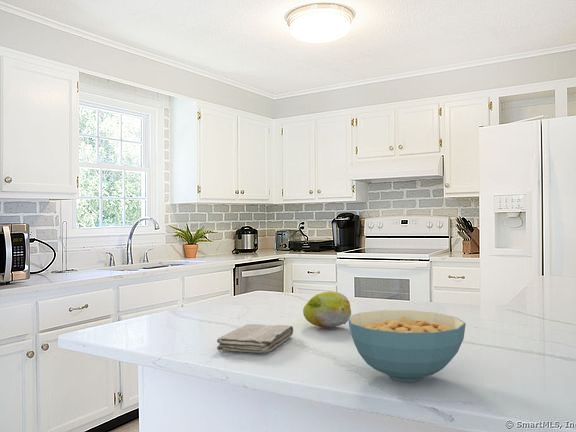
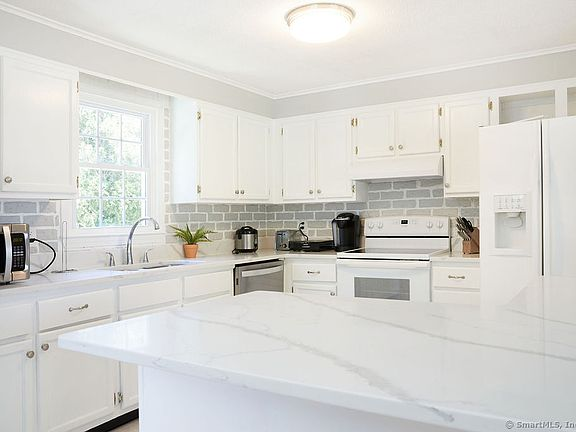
- cereal bowl (405, 348)
- washcloth (256, 336)
- fruit (326, 309)
